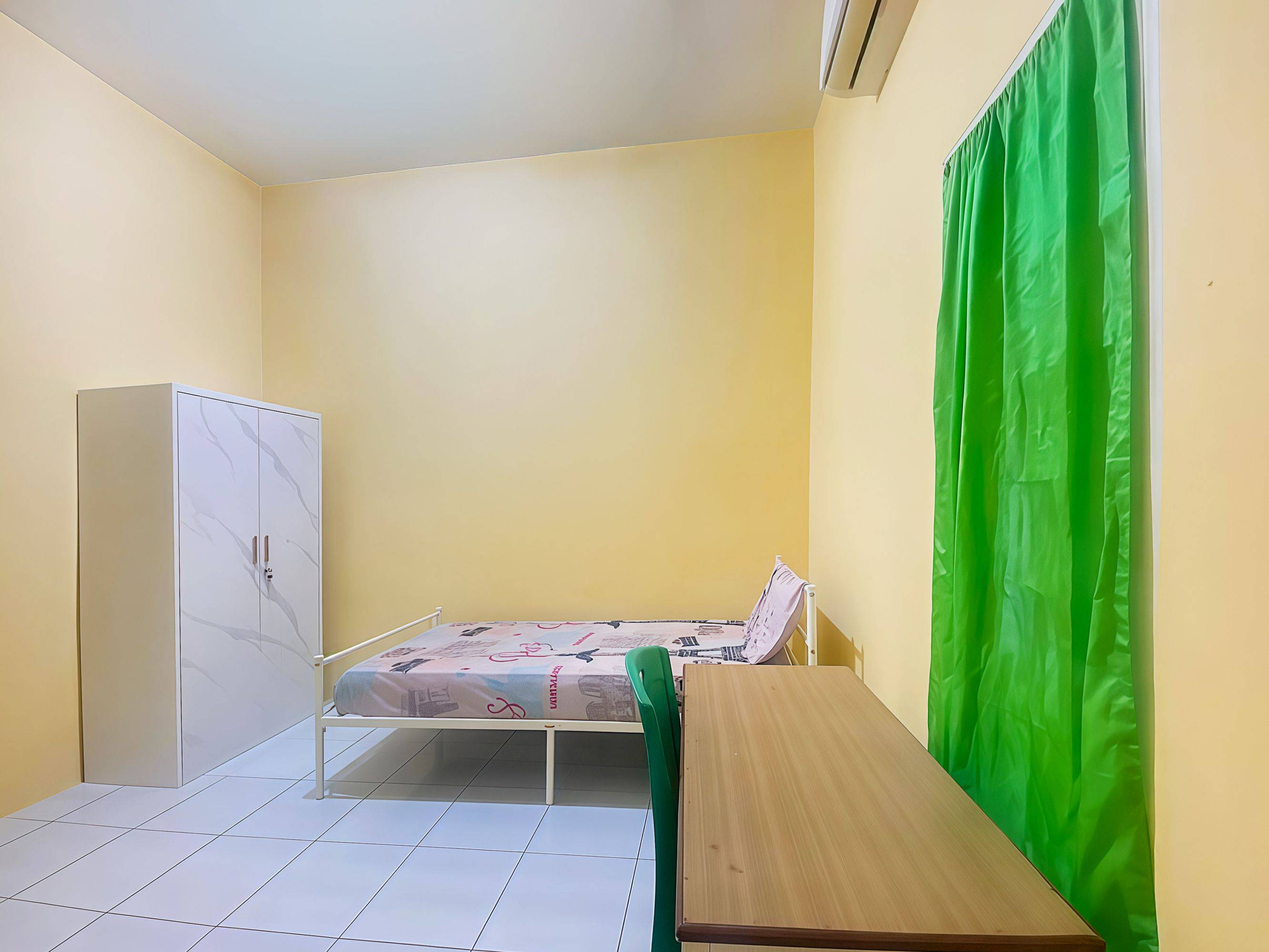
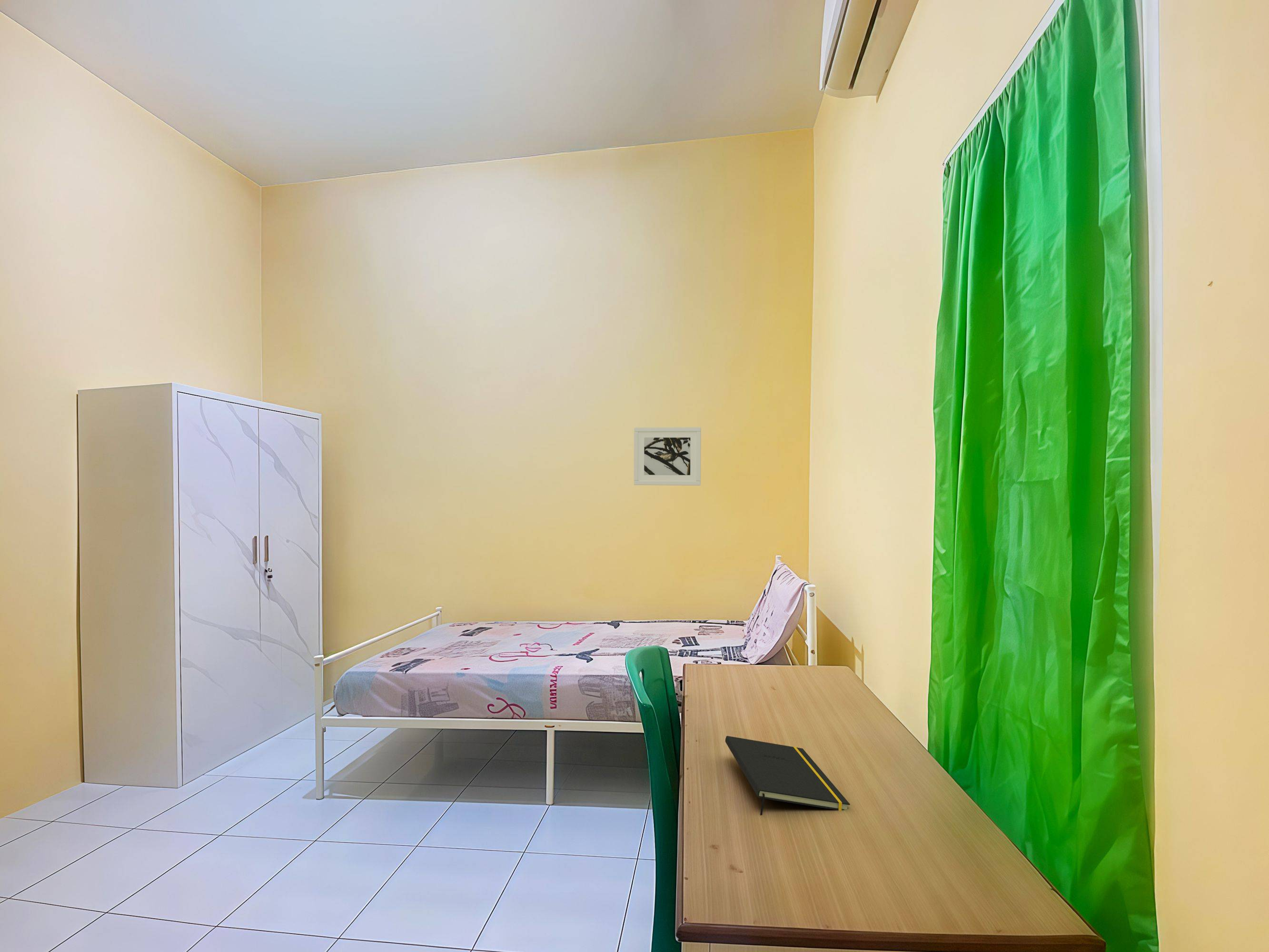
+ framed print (667, 456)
+ notepad (782, 771)
